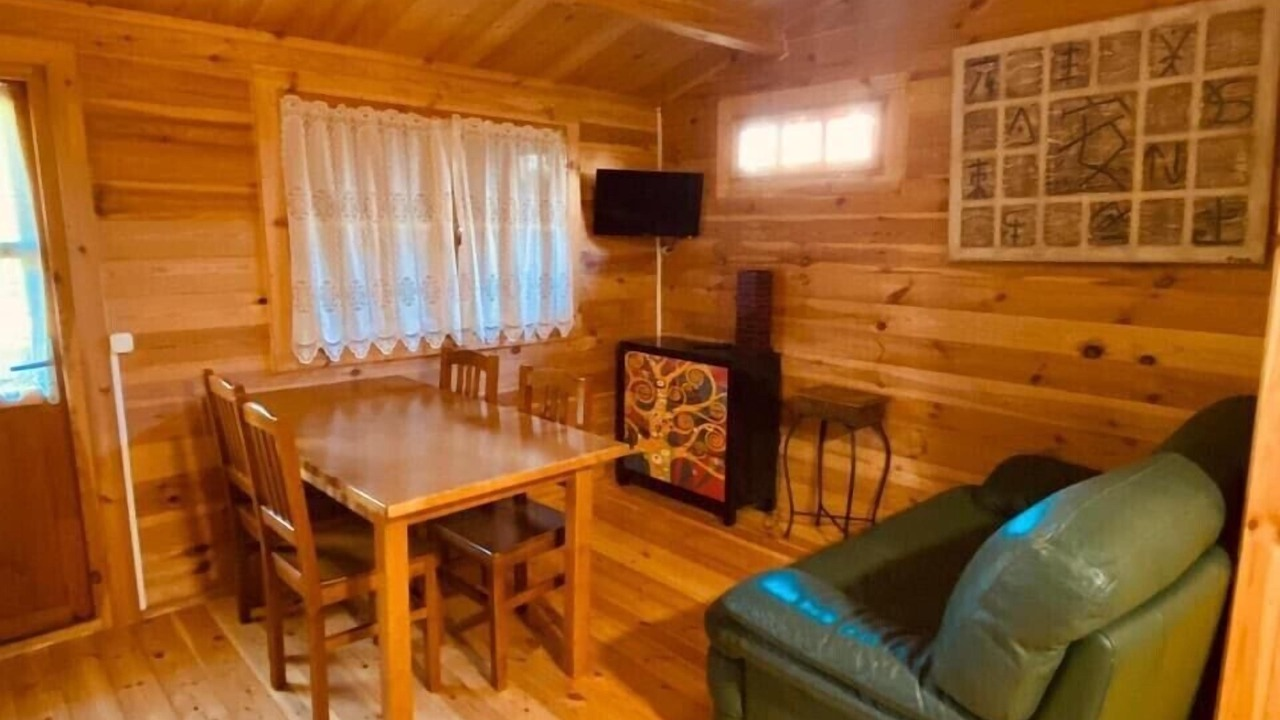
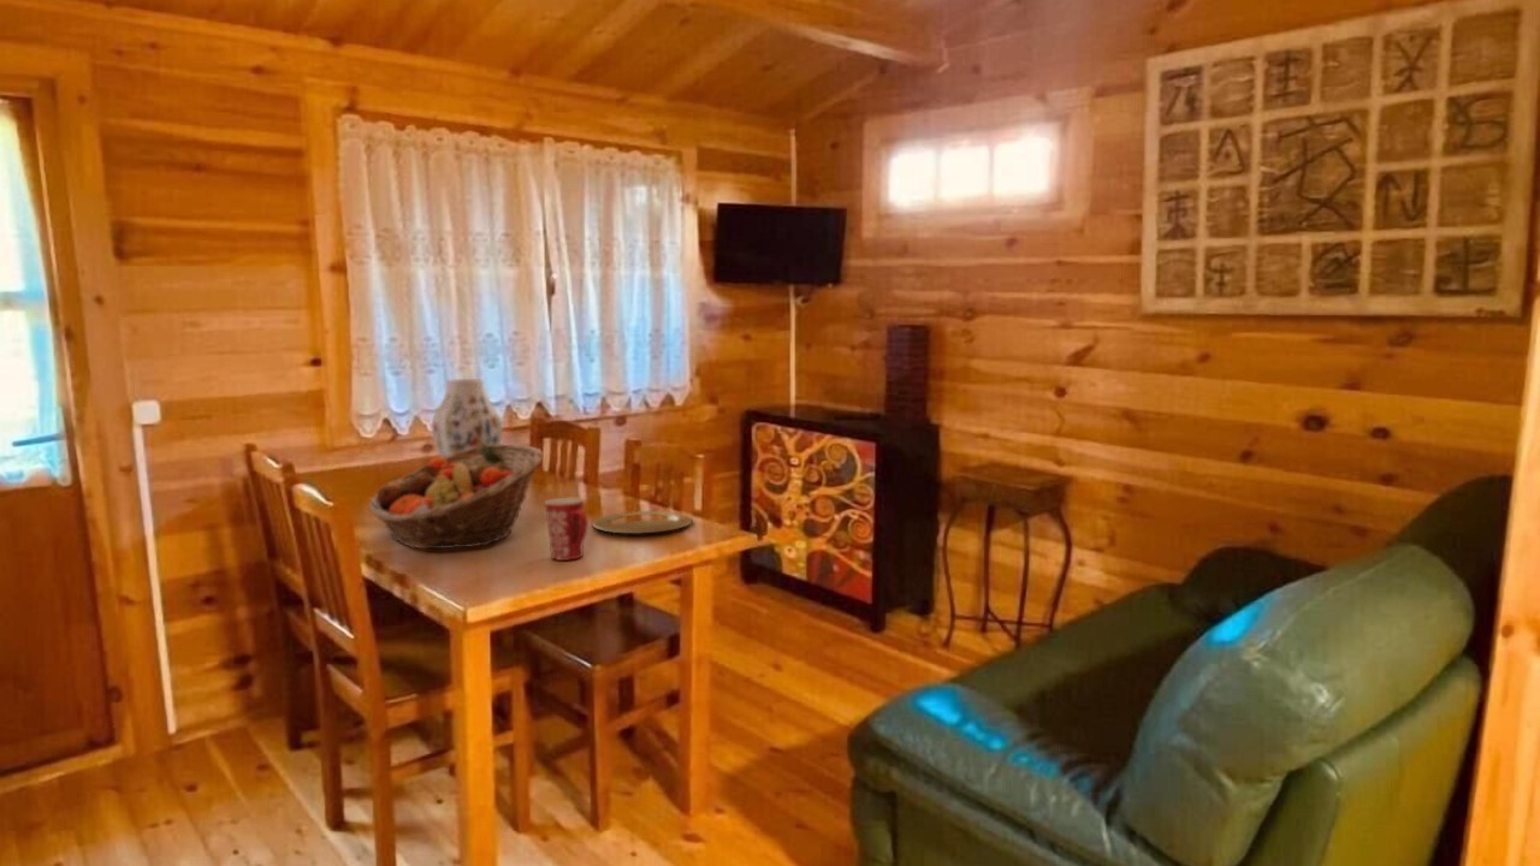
+ vase (467, 425)
+ mug (569, 529)
+ fruit basket (458, 493)
+ plate (642, 522)
